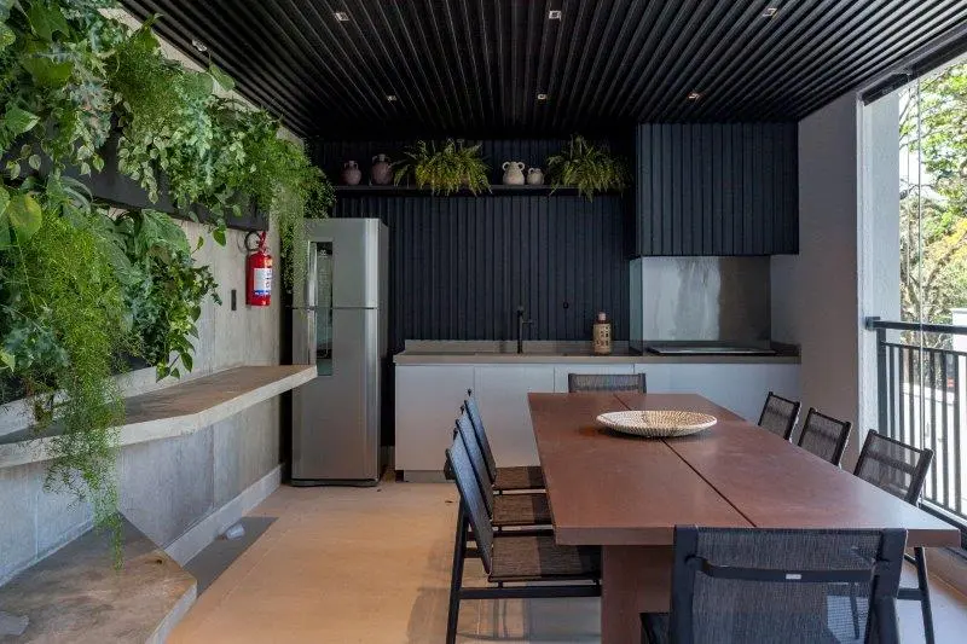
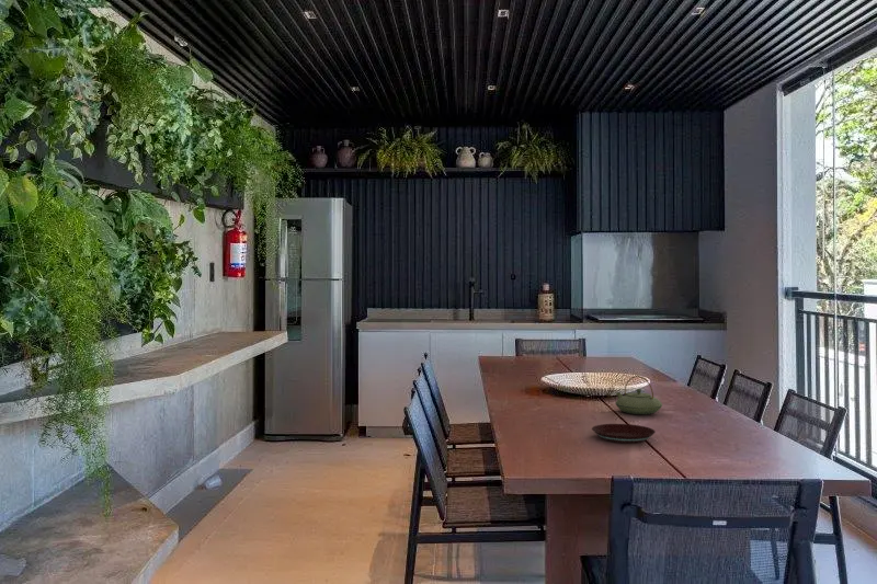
+ plate (623, 434)
+ teapot (636, 393)
